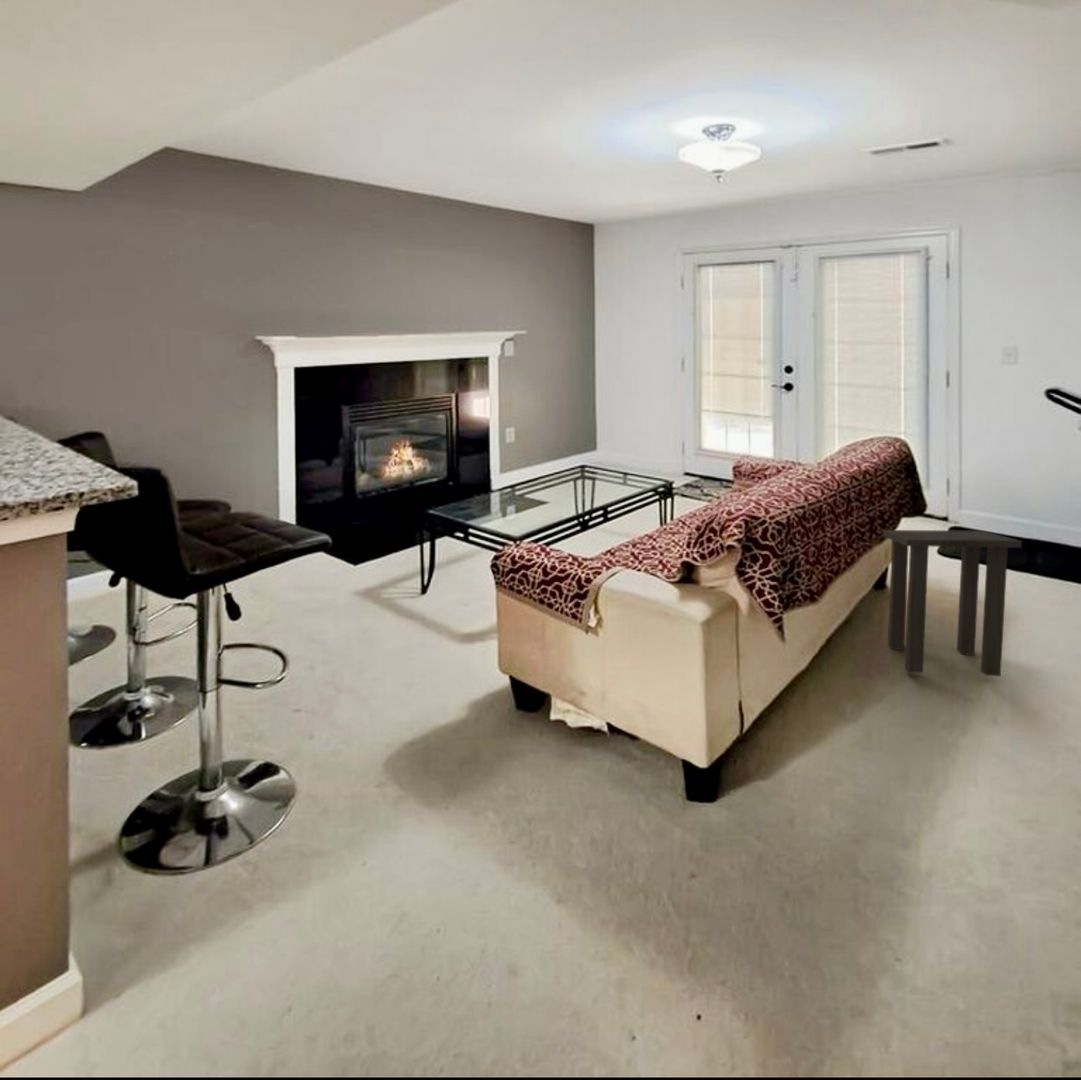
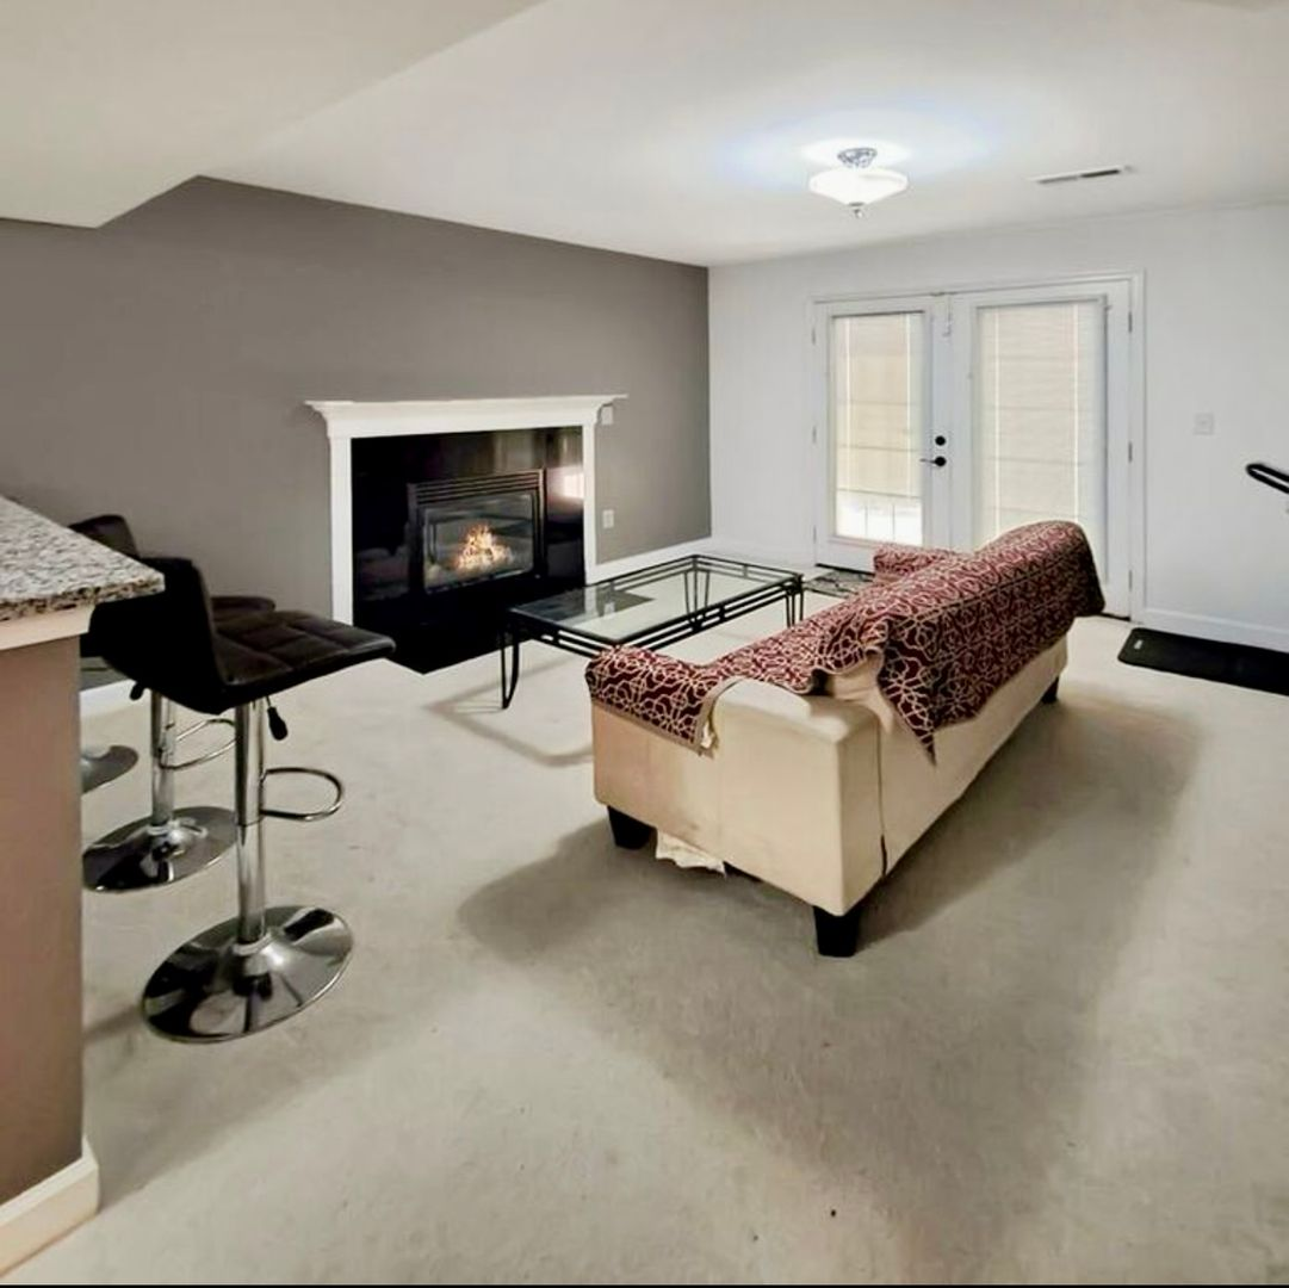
- side table (959, 599)
